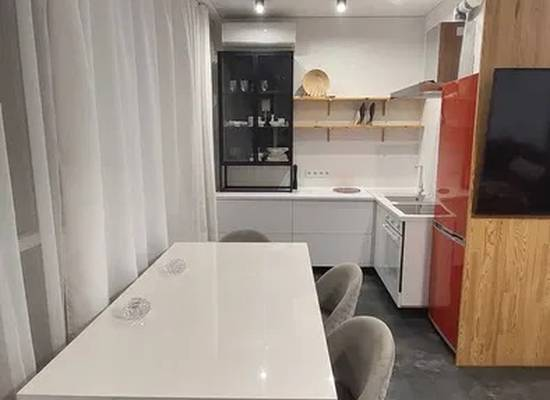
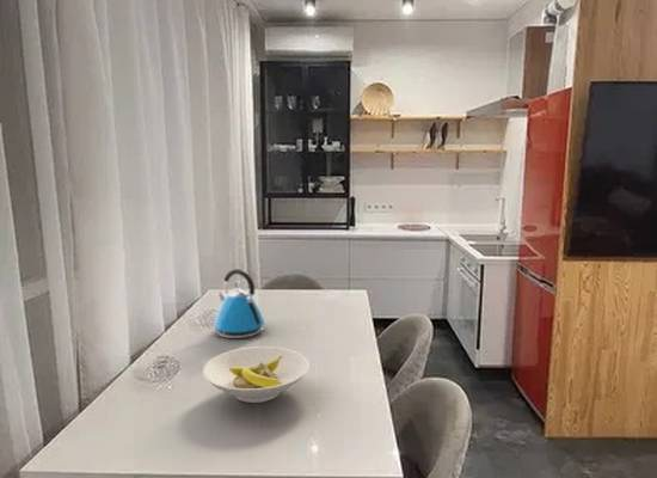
+ kettle (239, 300)
+ bowl (257, 376)
